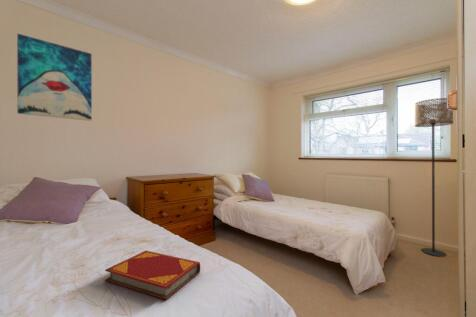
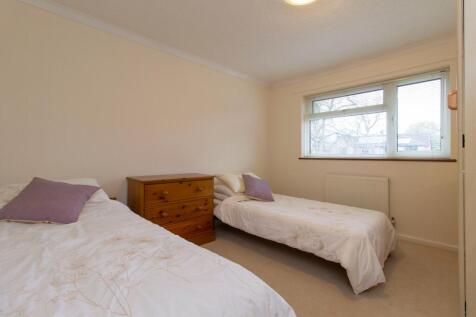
- wall art (57, 81)
- hardback book (154, 270)
- floor lamp (433, 177)
